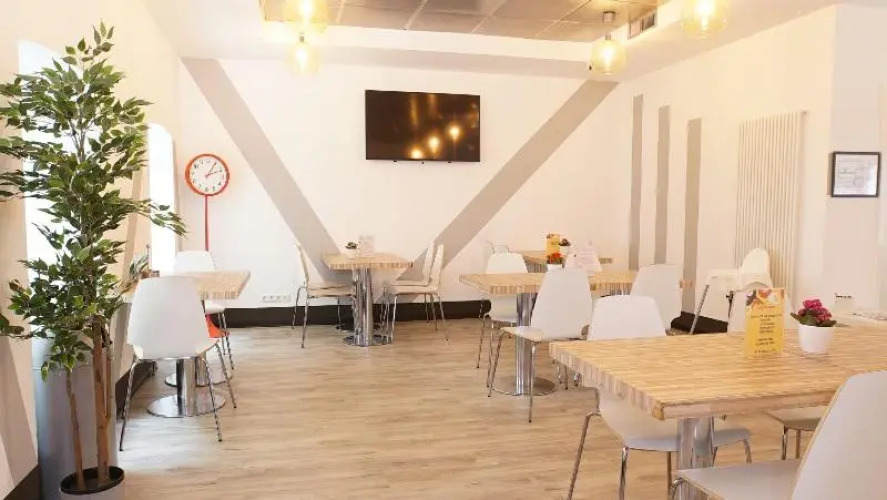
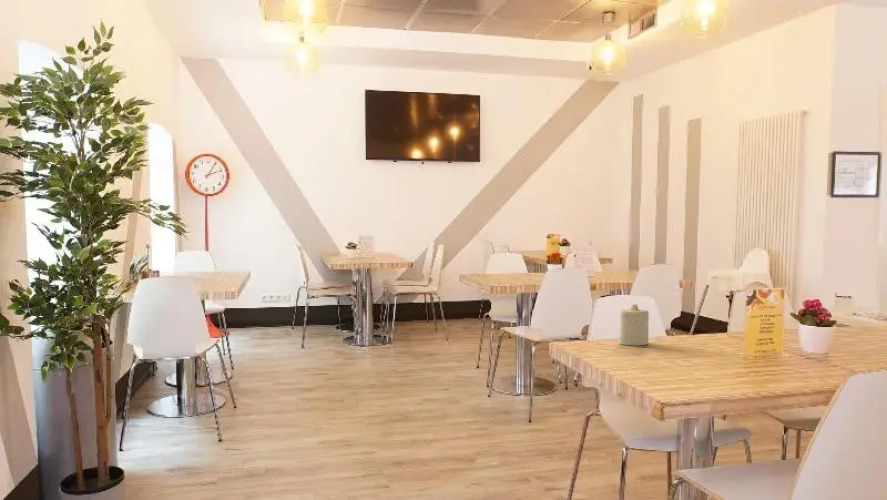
+ candle (633, 323)
